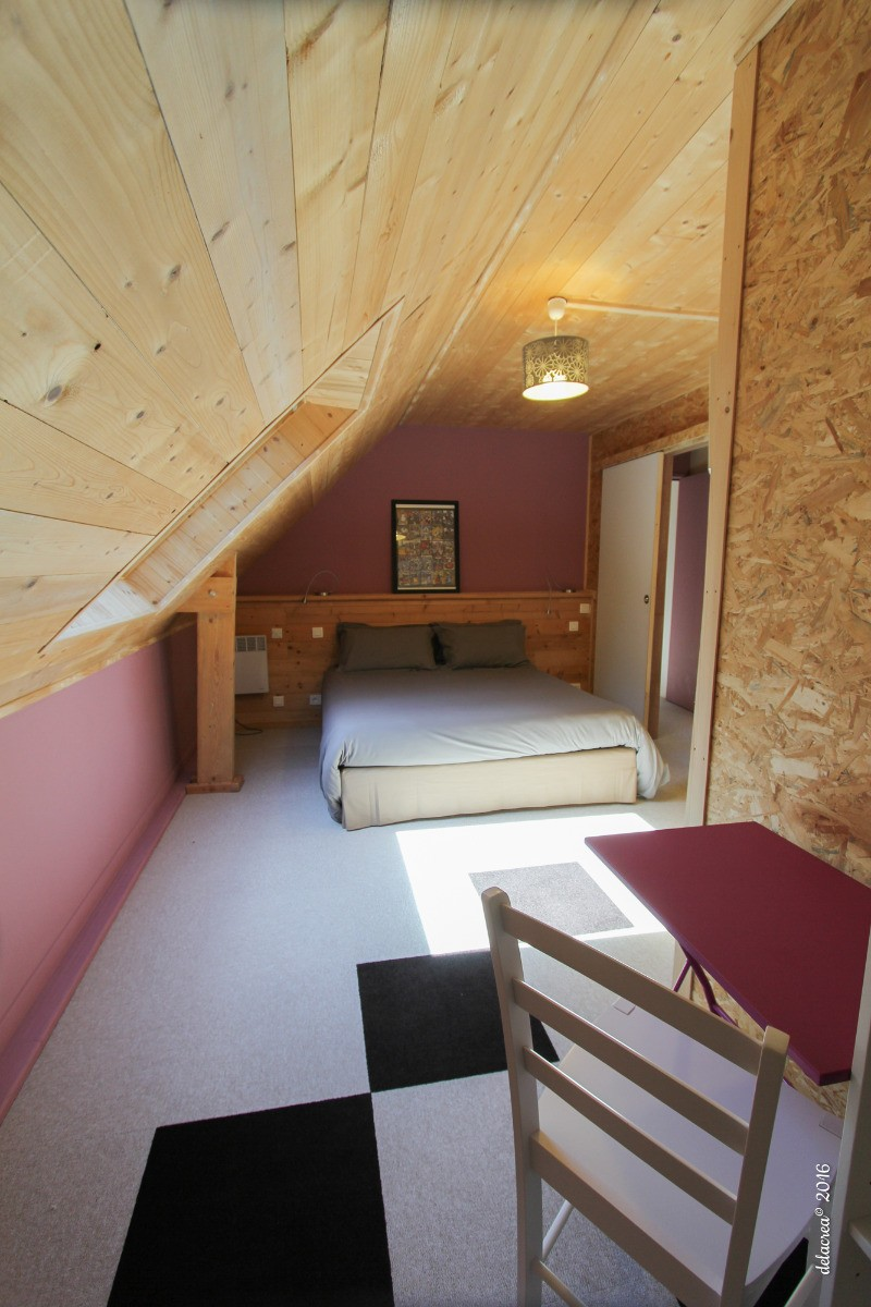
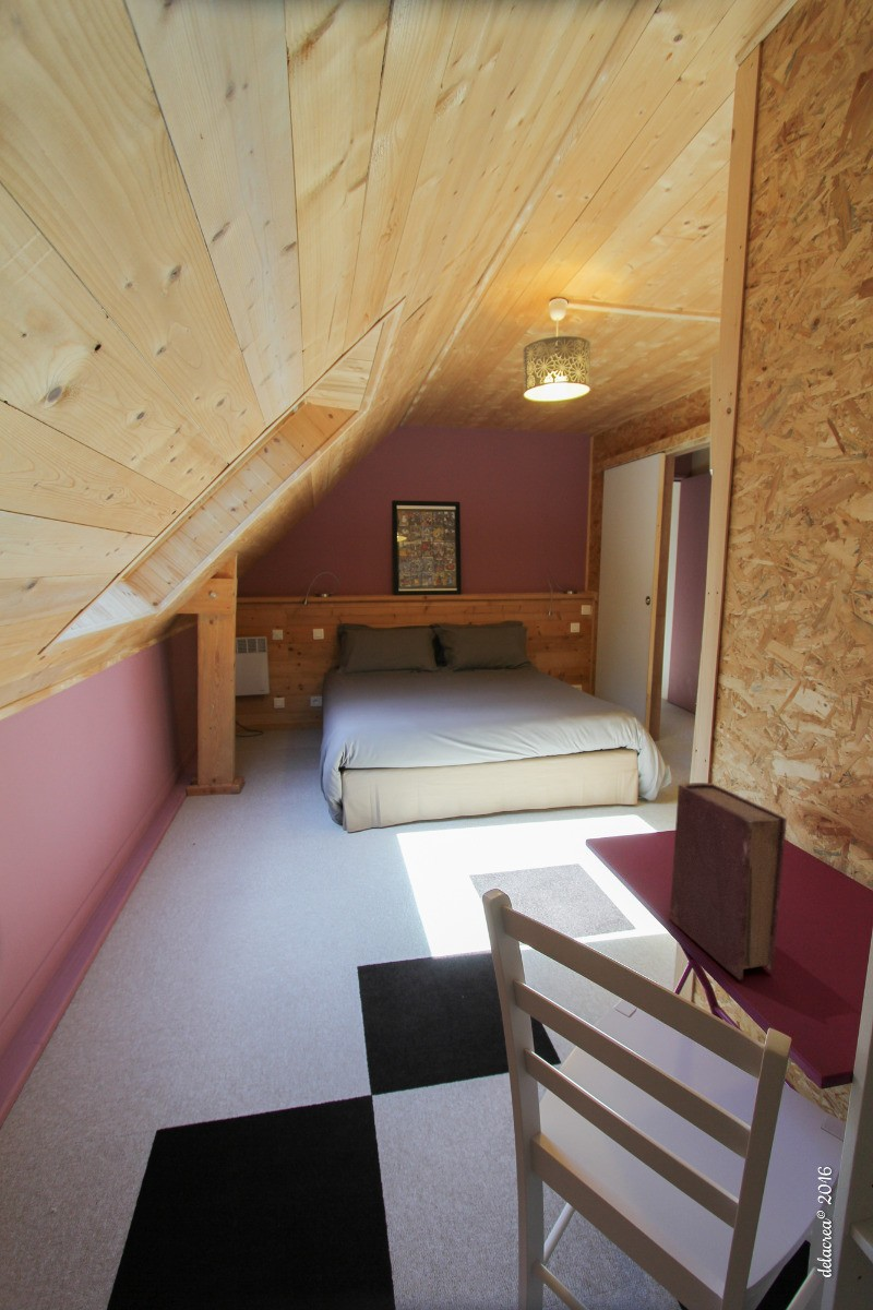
+ book (721, 872)
